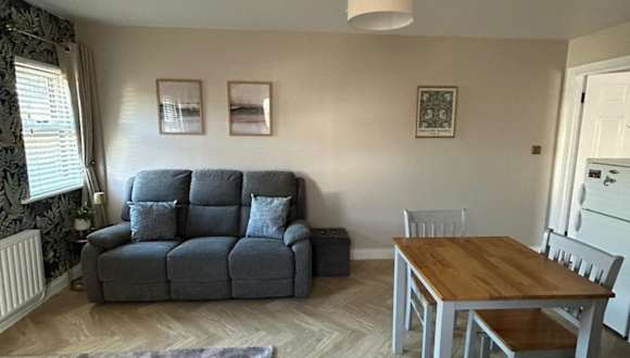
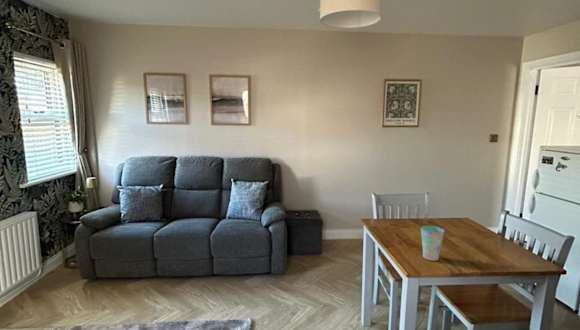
+ cup (431, 243)
